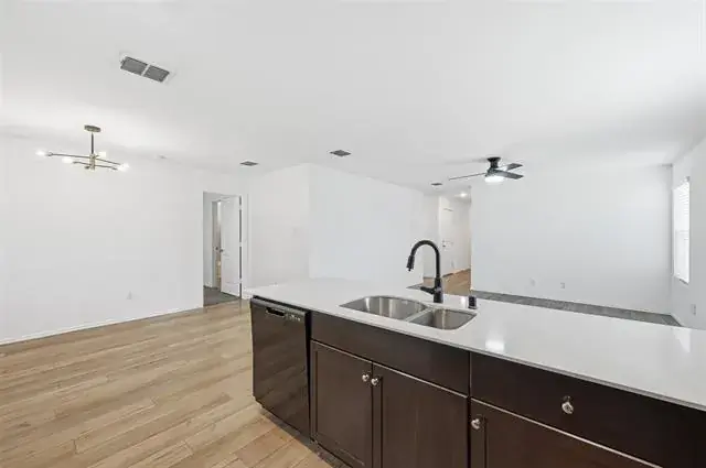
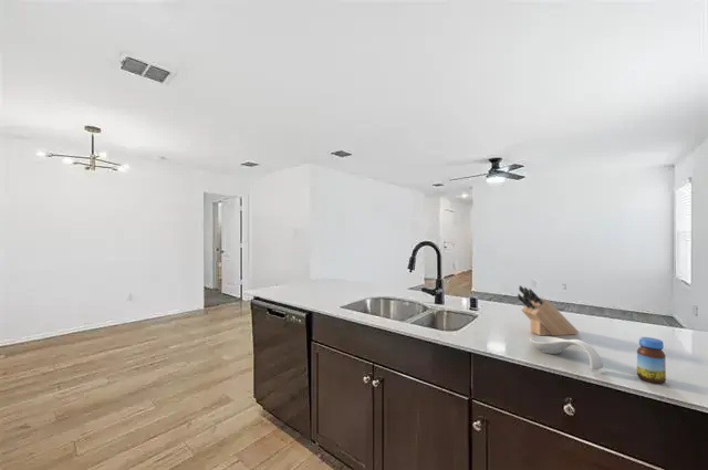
+ spoon rest (563, 346)
+ jar (650, 358)
+ knife block (545, 309)
